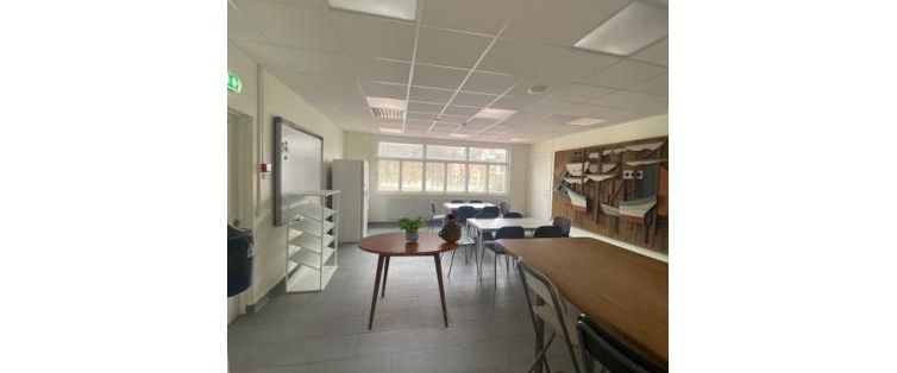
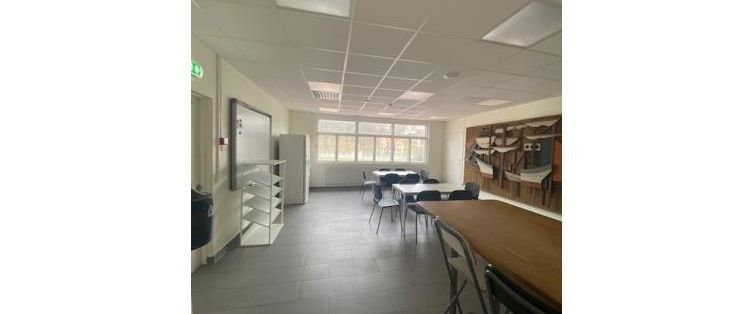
- ceramic jug (450, 227)
- potted plant (410, 228)
- dining table (410, 255)
